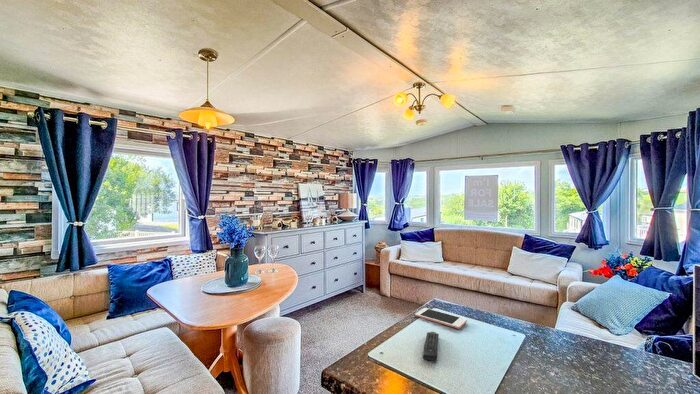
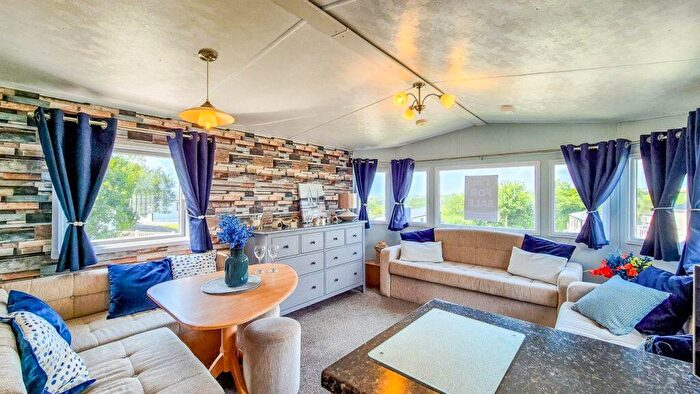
- remote control (431, 343)
- cell phone (440, 317)
